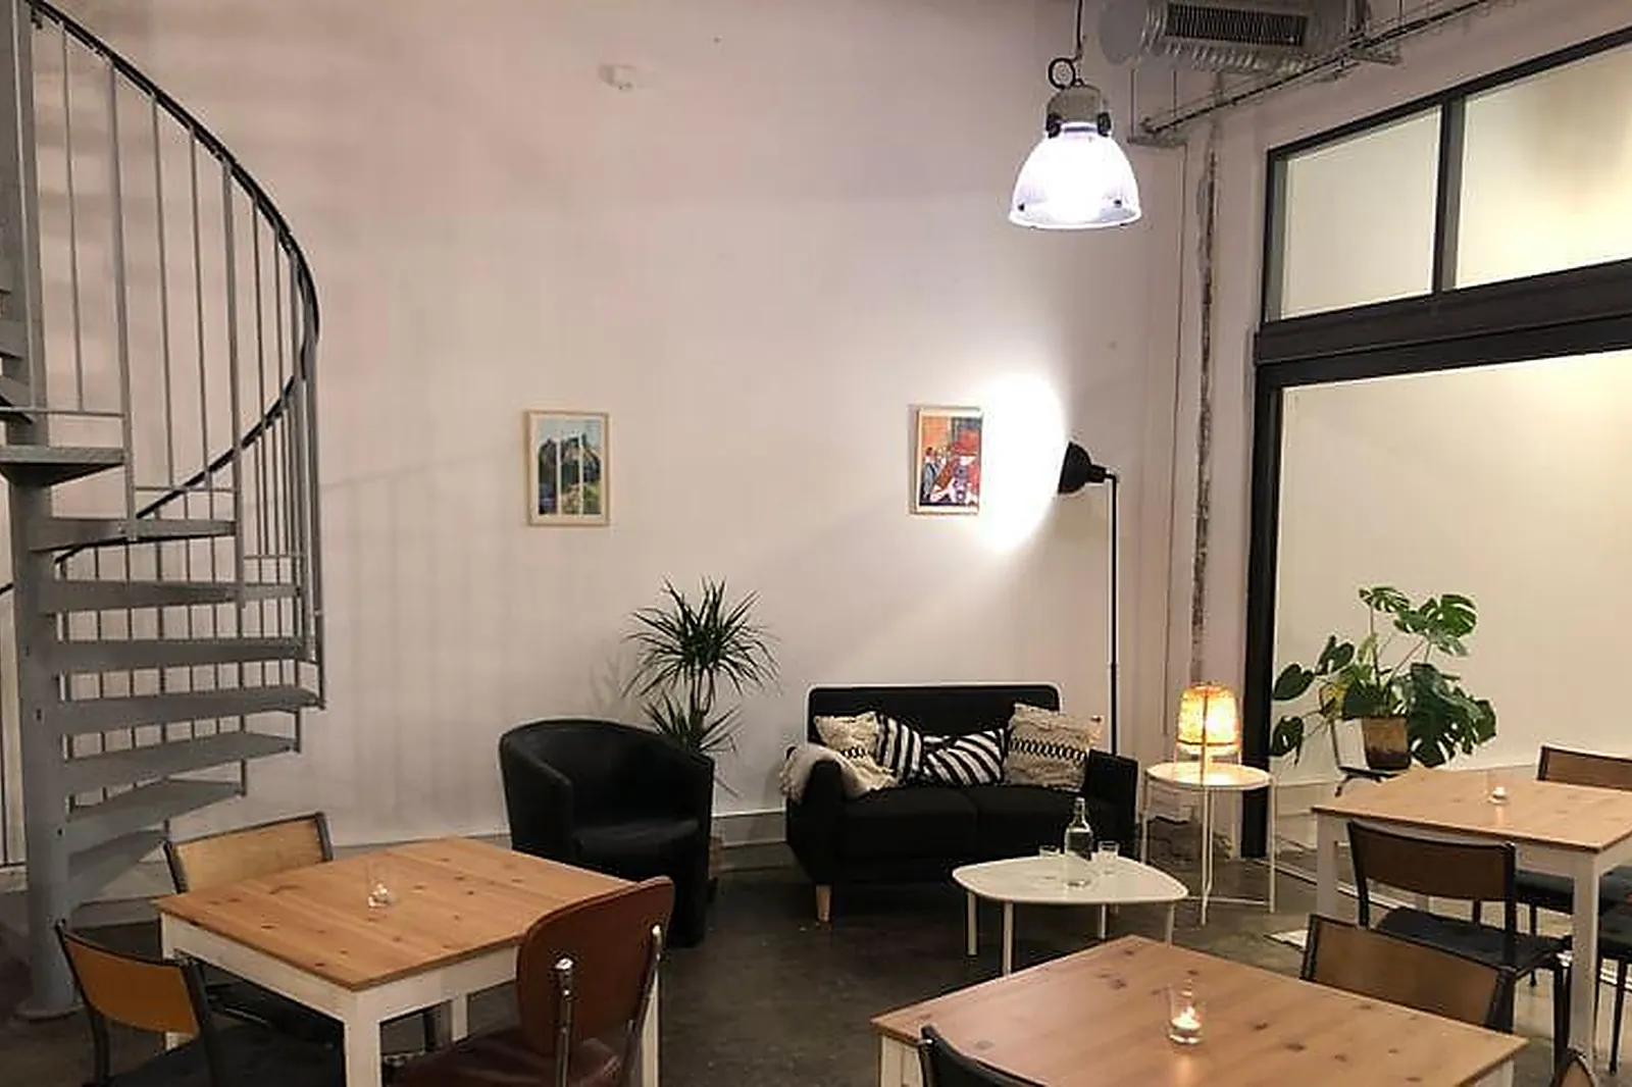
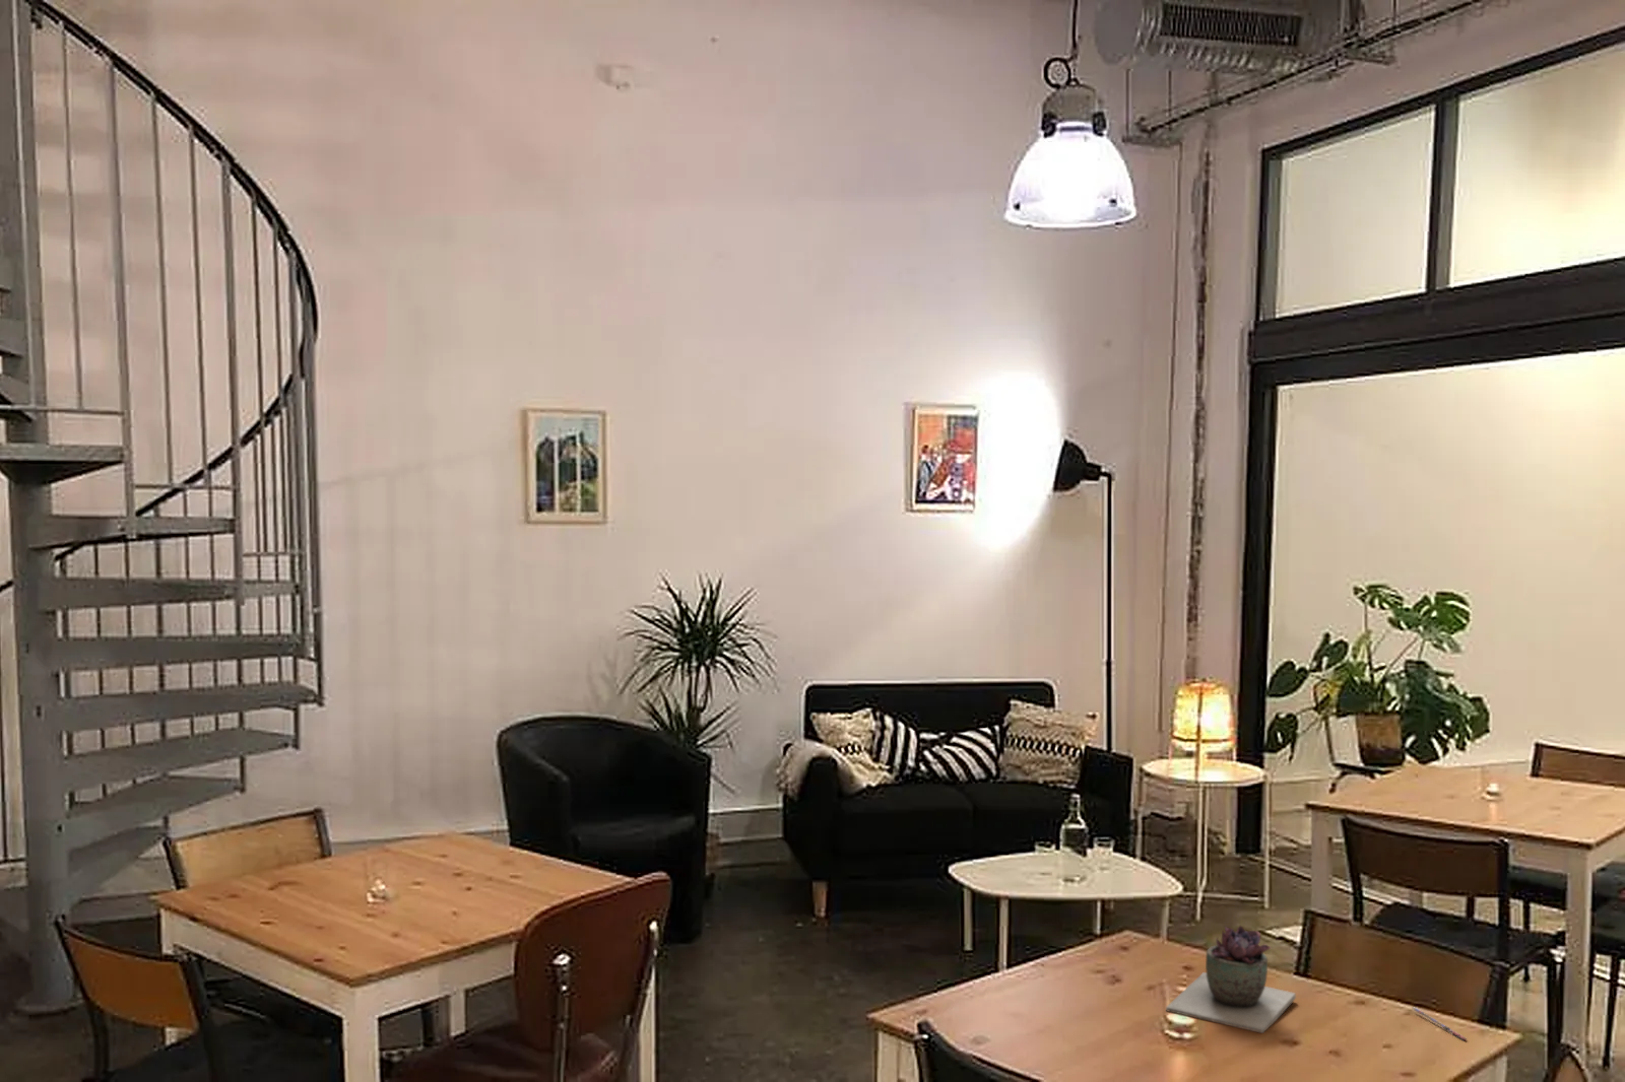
+ succulent plant (1232, 966)
+ pen (1438, 1023)
